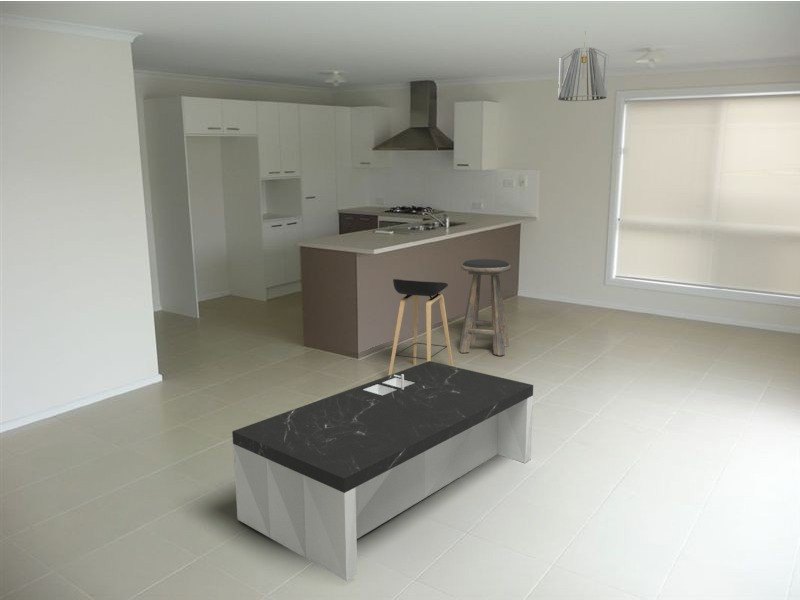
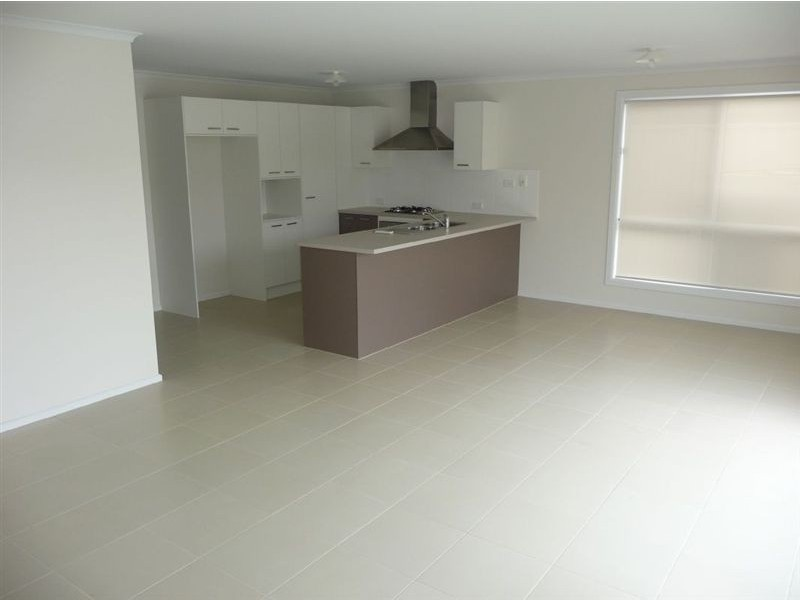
- stool (478, 305)
- pendant light (583, 65)
- coffee table (397, 439)
- stool (417, 326)
